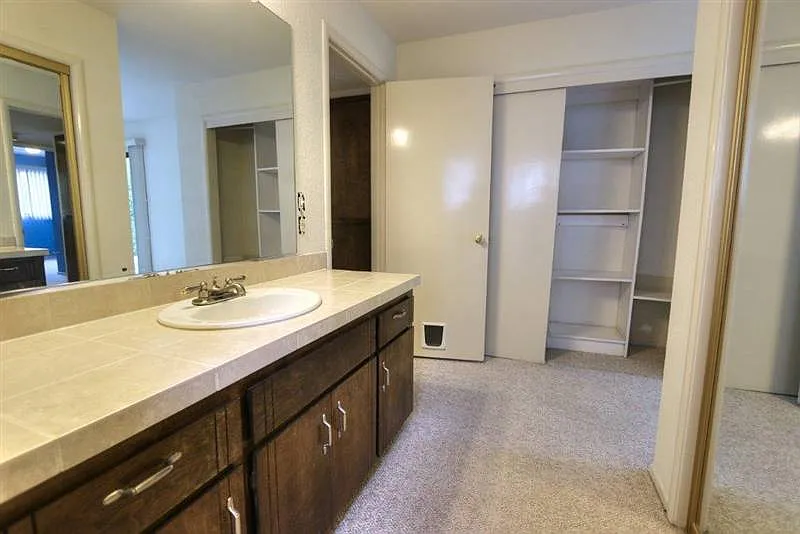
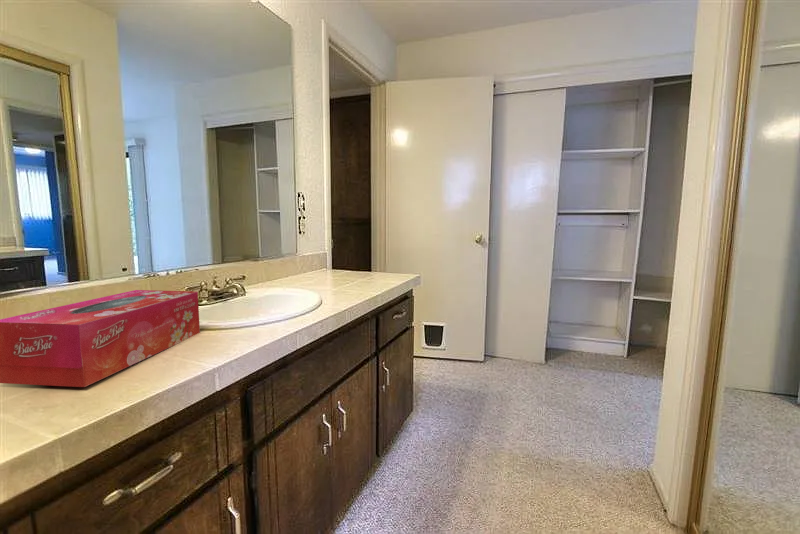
+ tissue box (115, 328)
